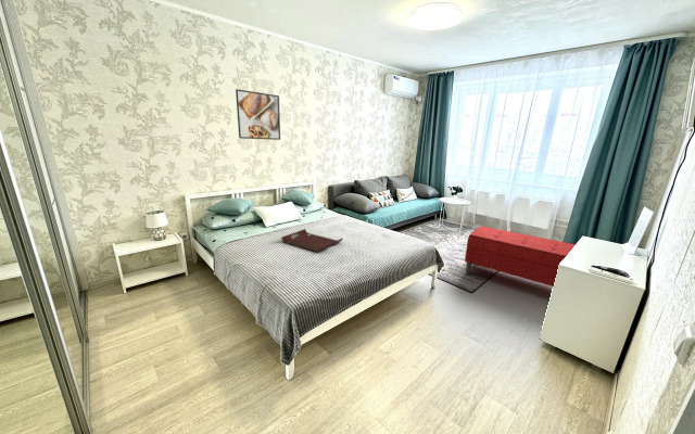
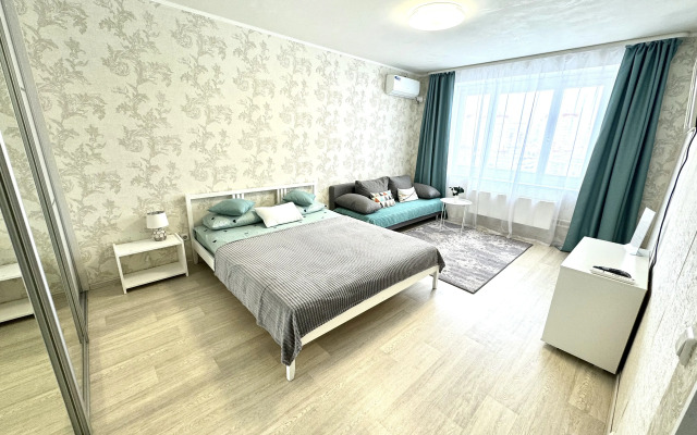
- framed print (260, 116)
- bench (520, 260)
- serving tray (312, 240)
